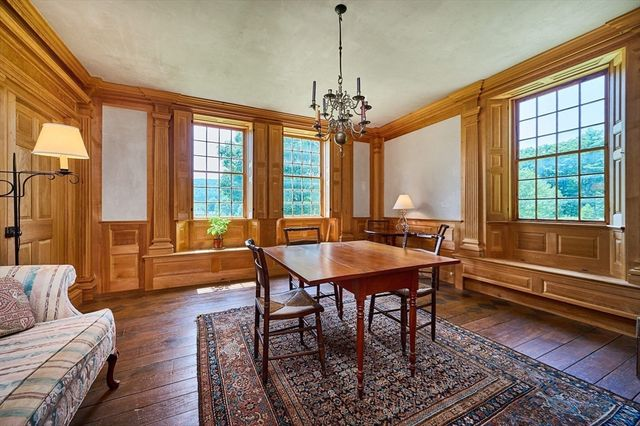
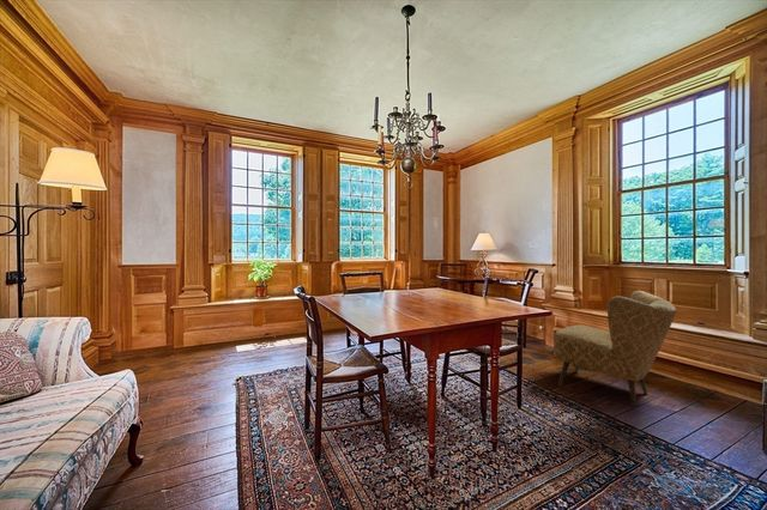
+ armchair (609, 340)
